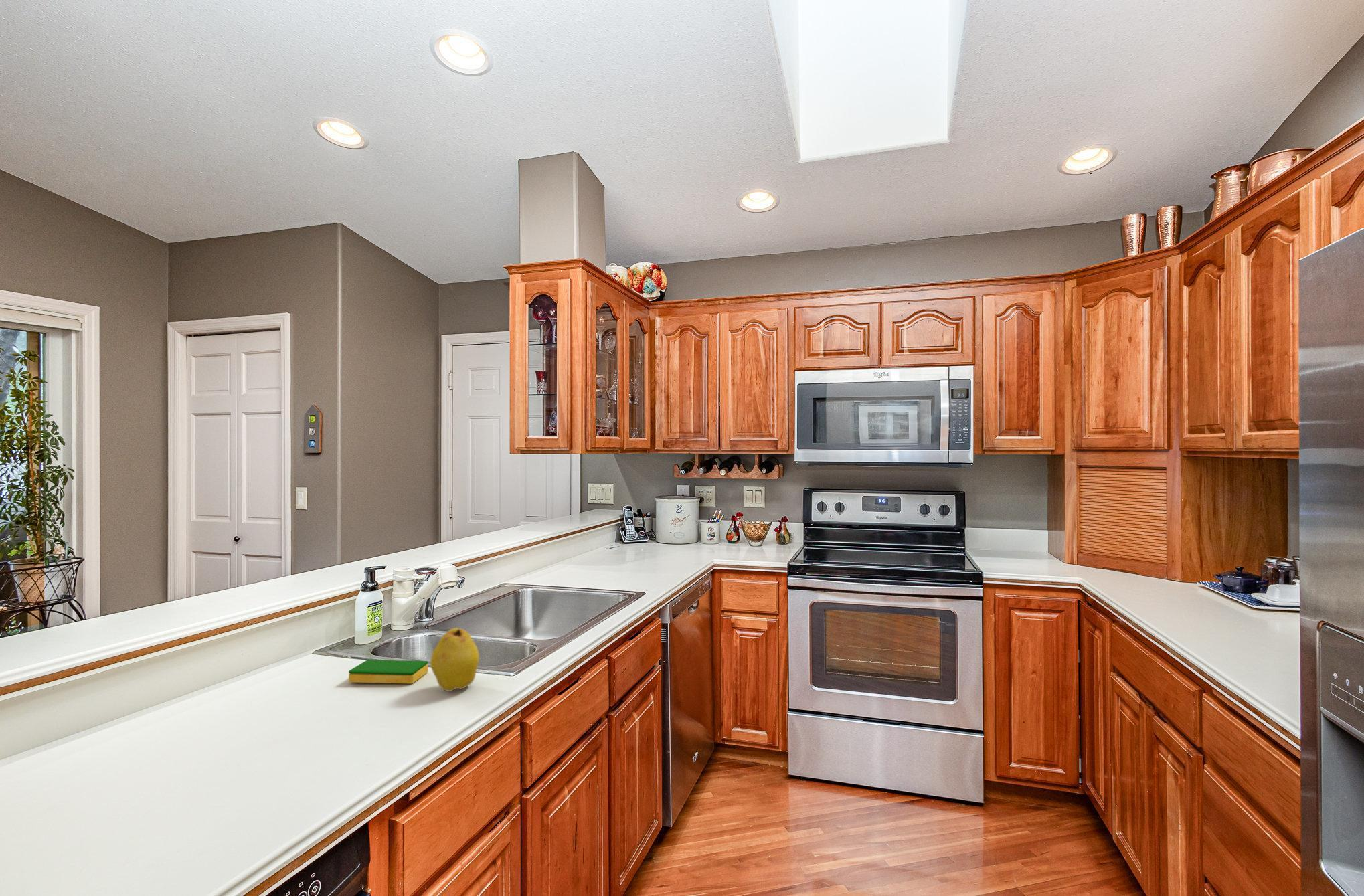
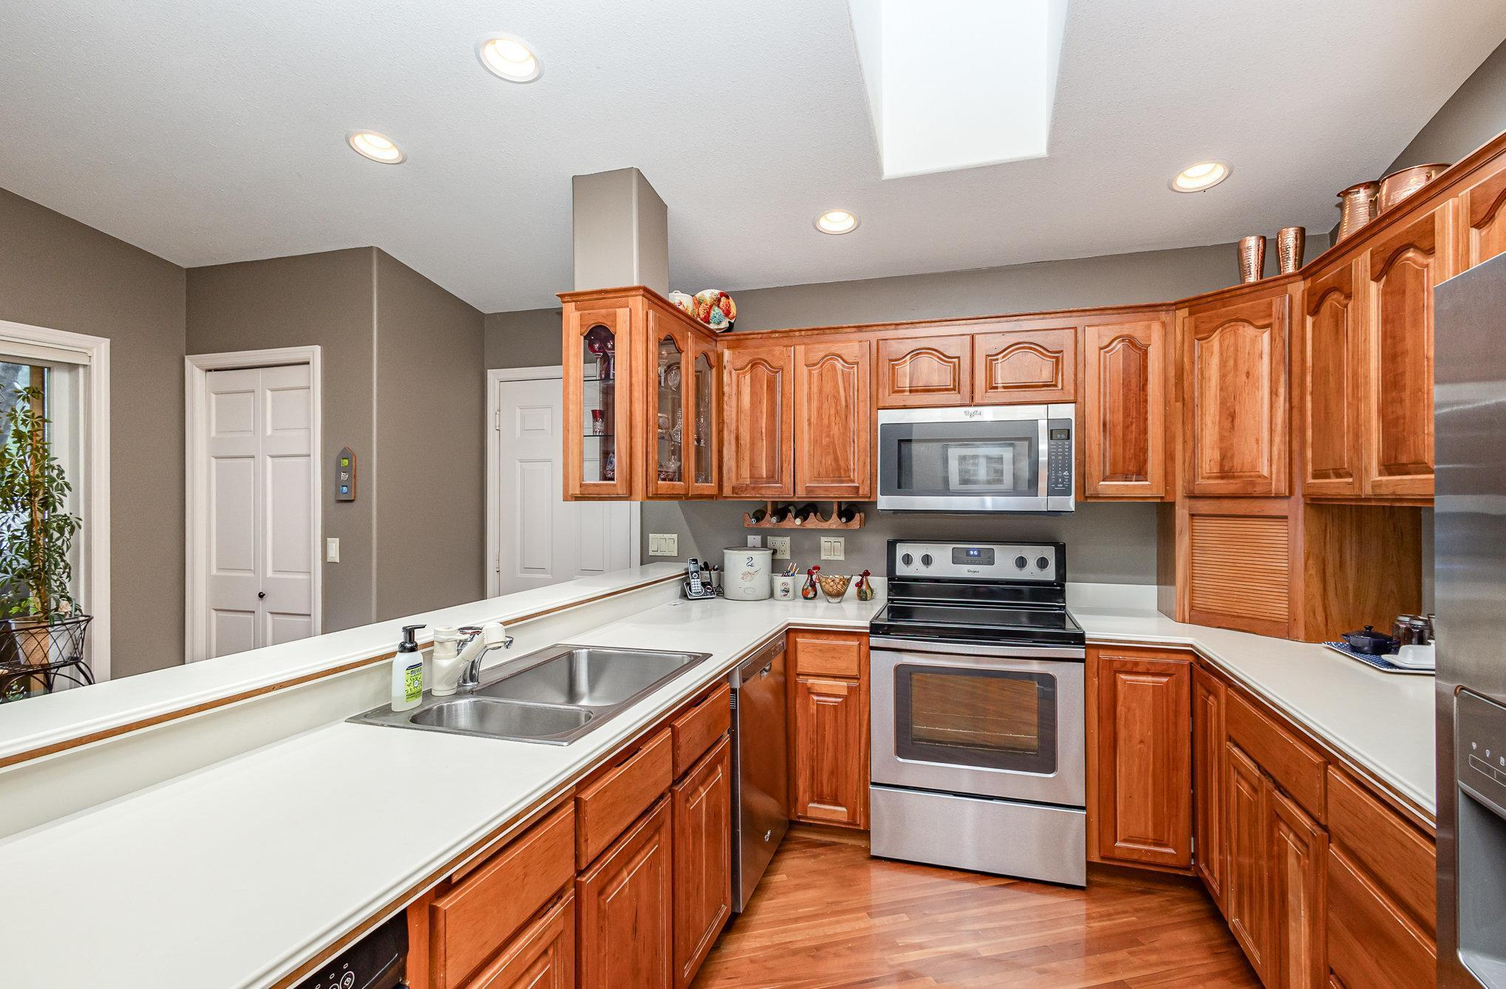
- fruit (455, 658)
- dish sponge (389, 671)
